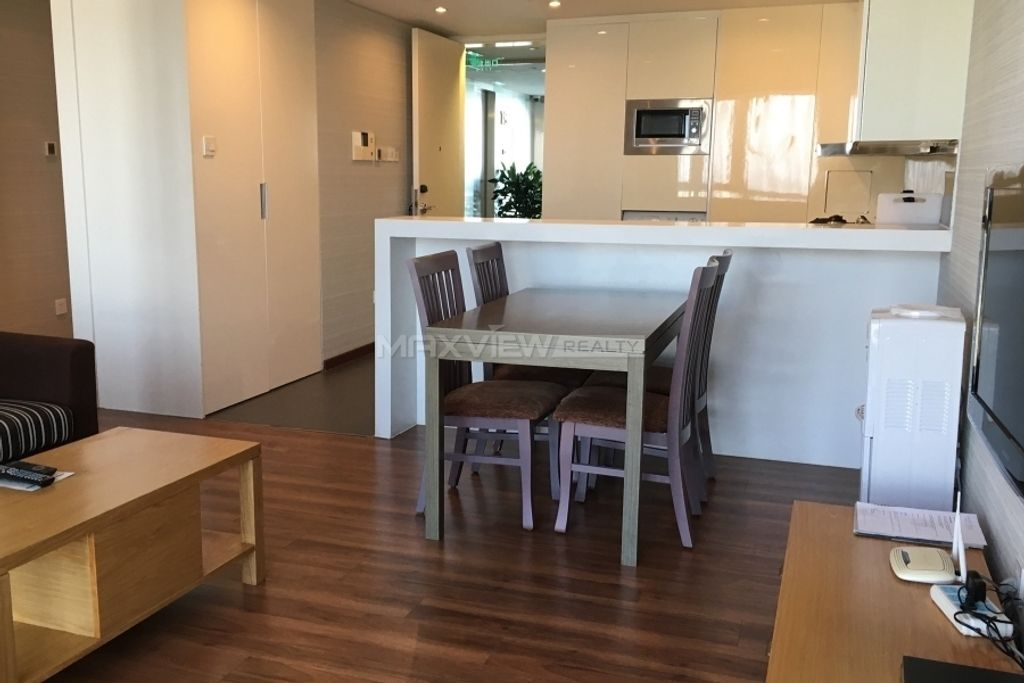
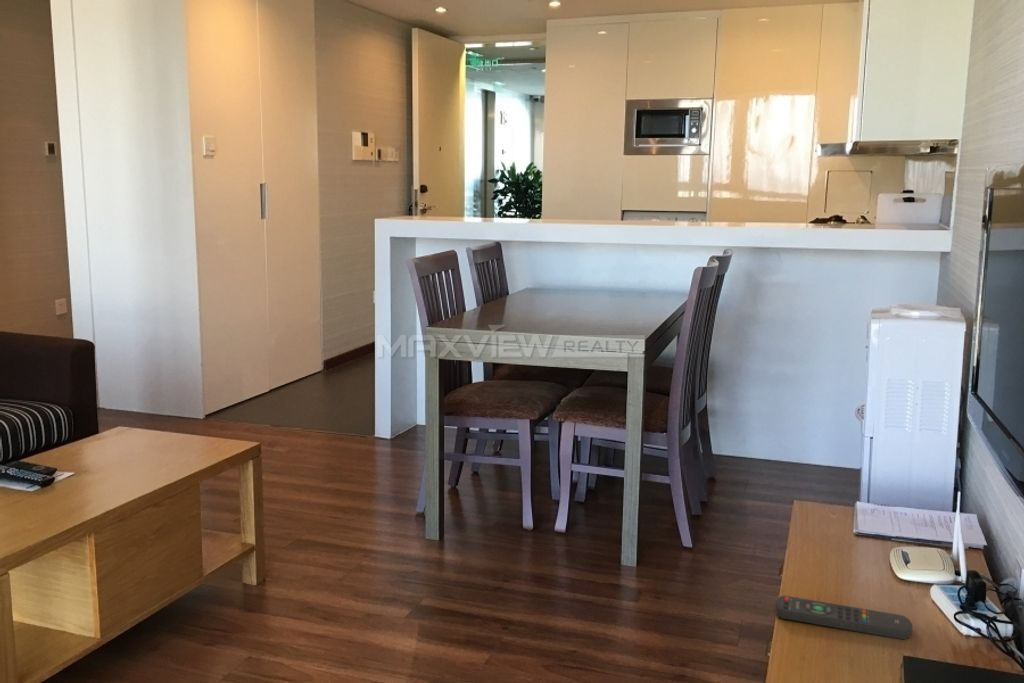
+ remote control (841, 616)
